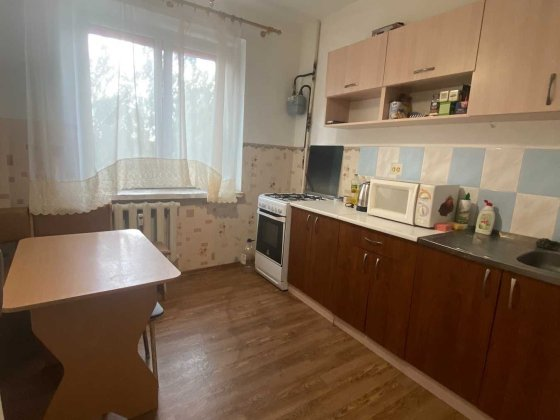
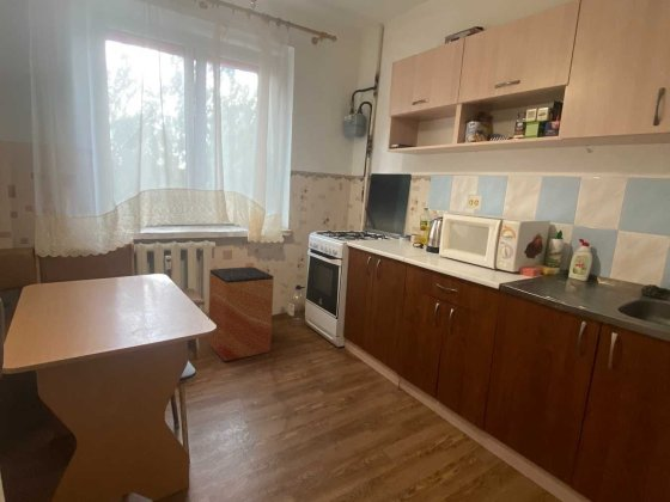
+ trash bin (239, 310)
